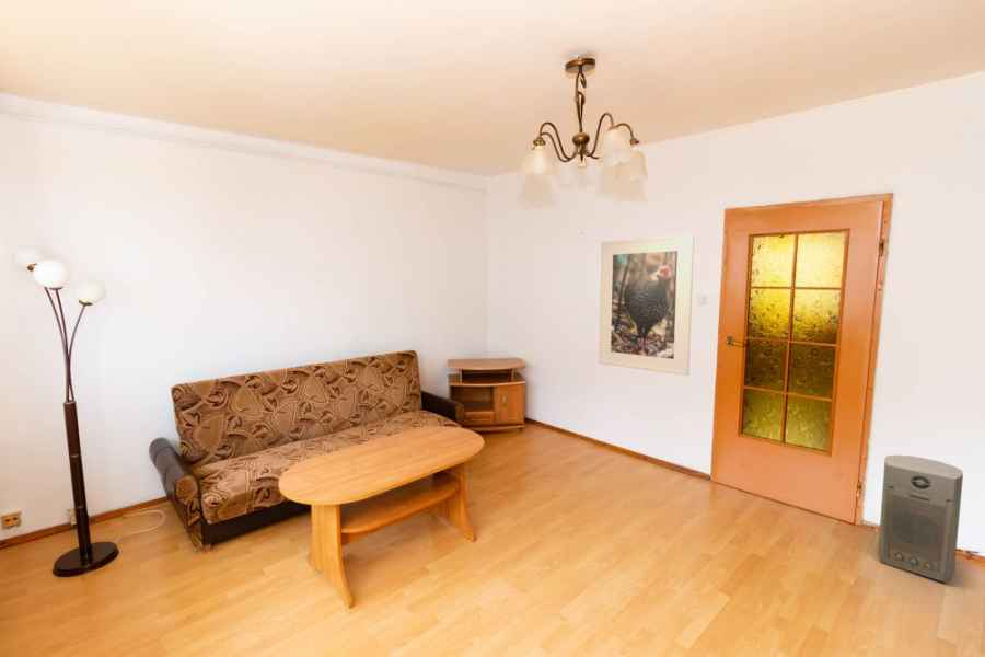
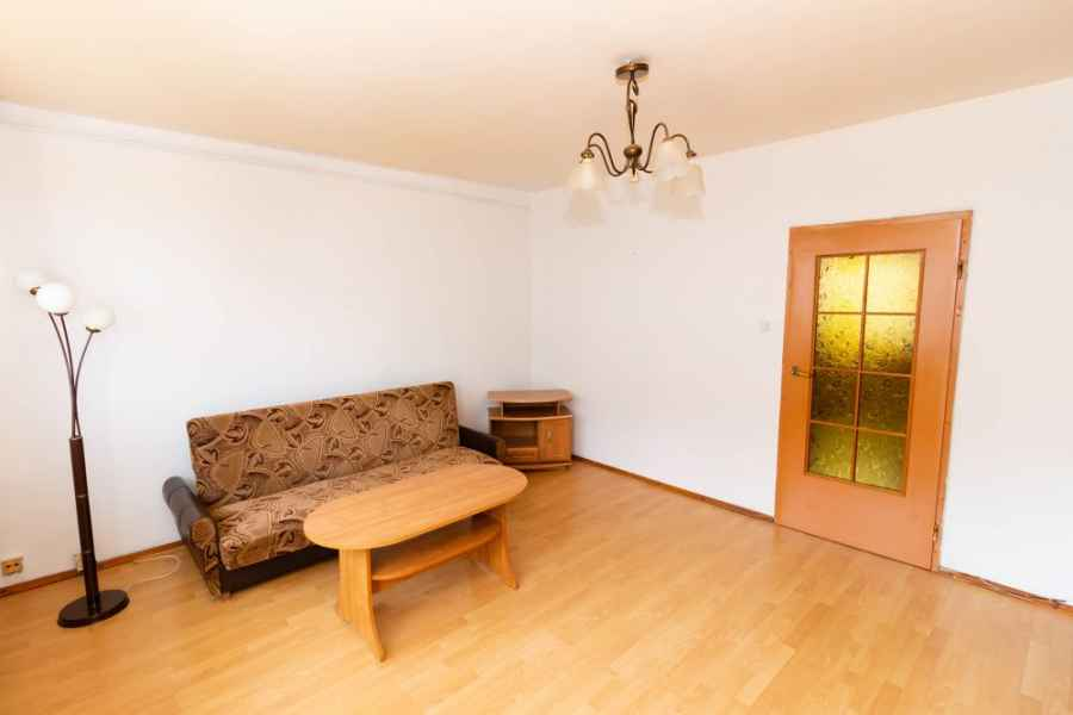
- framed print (641, 304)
- fan (918, 511)
